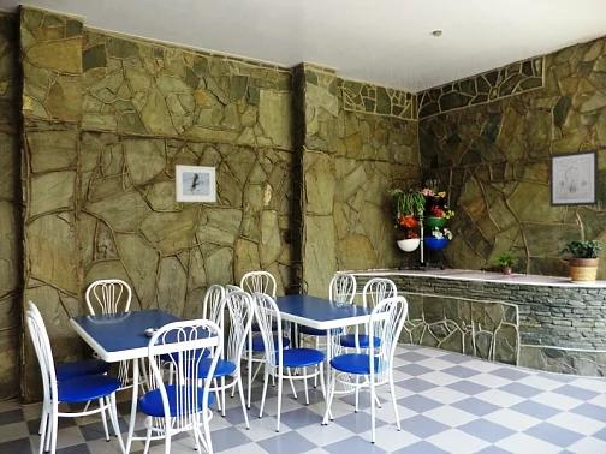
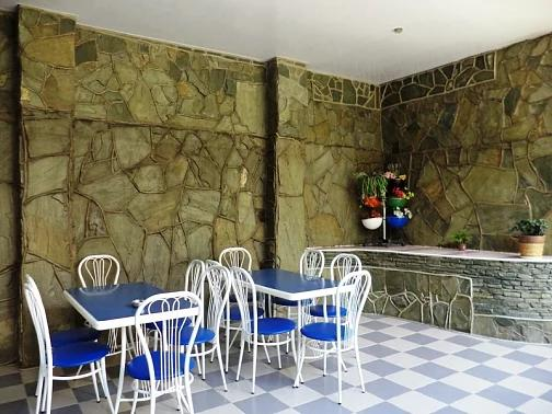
- wall art (572, 179)
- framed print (196, 184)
